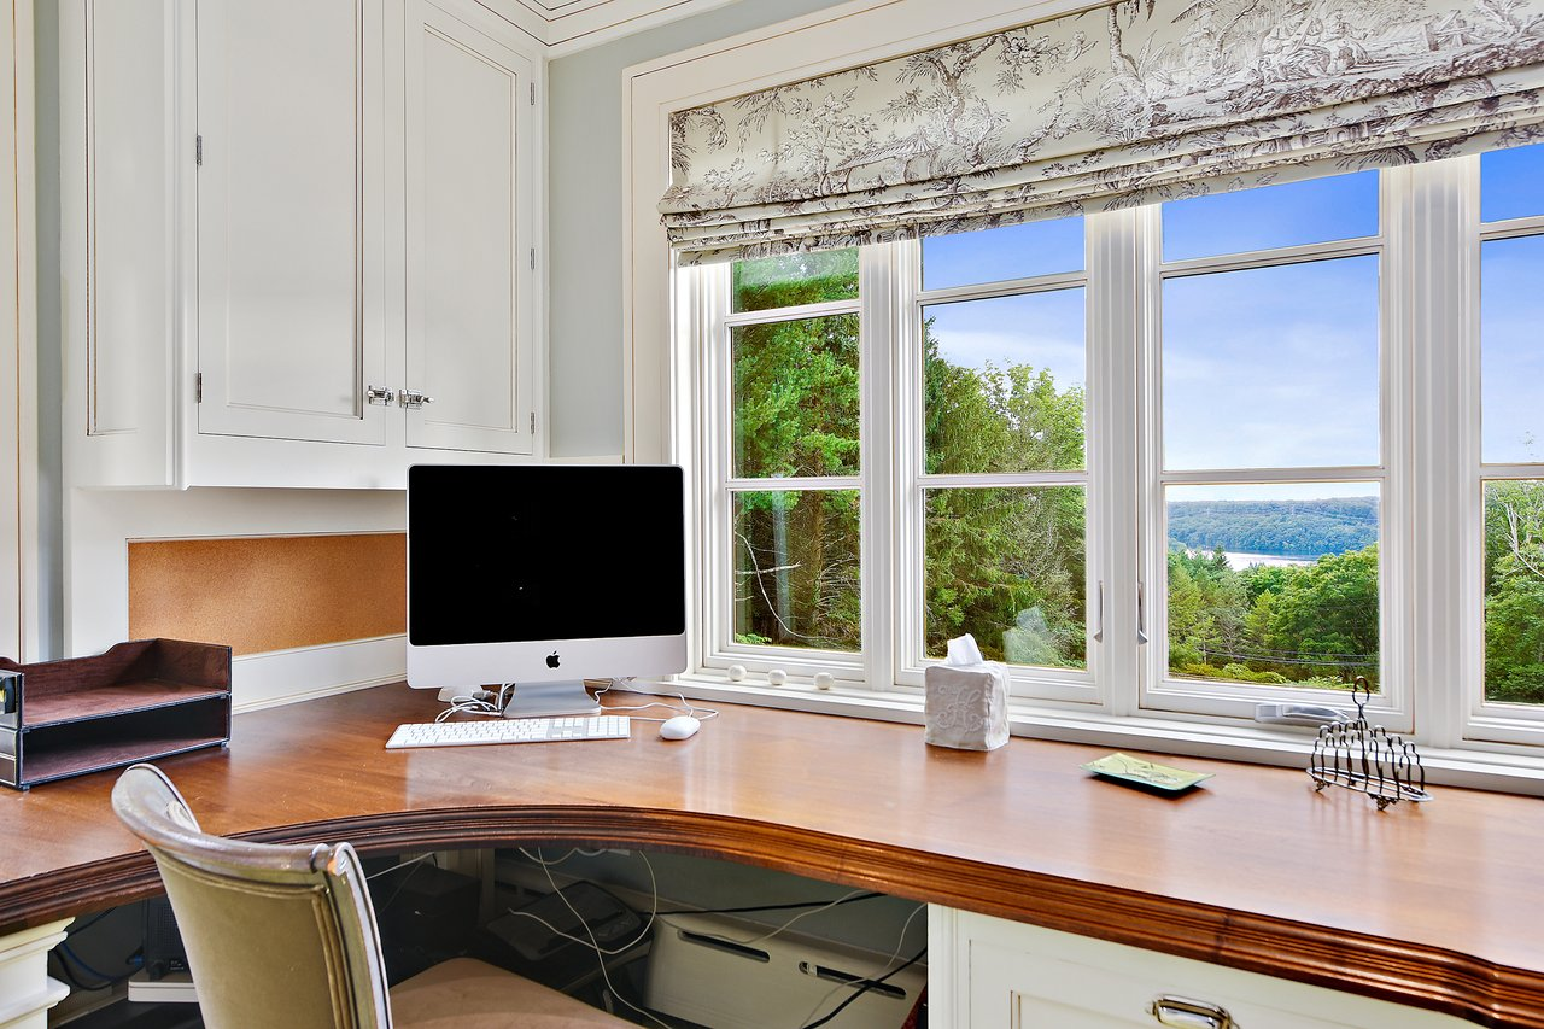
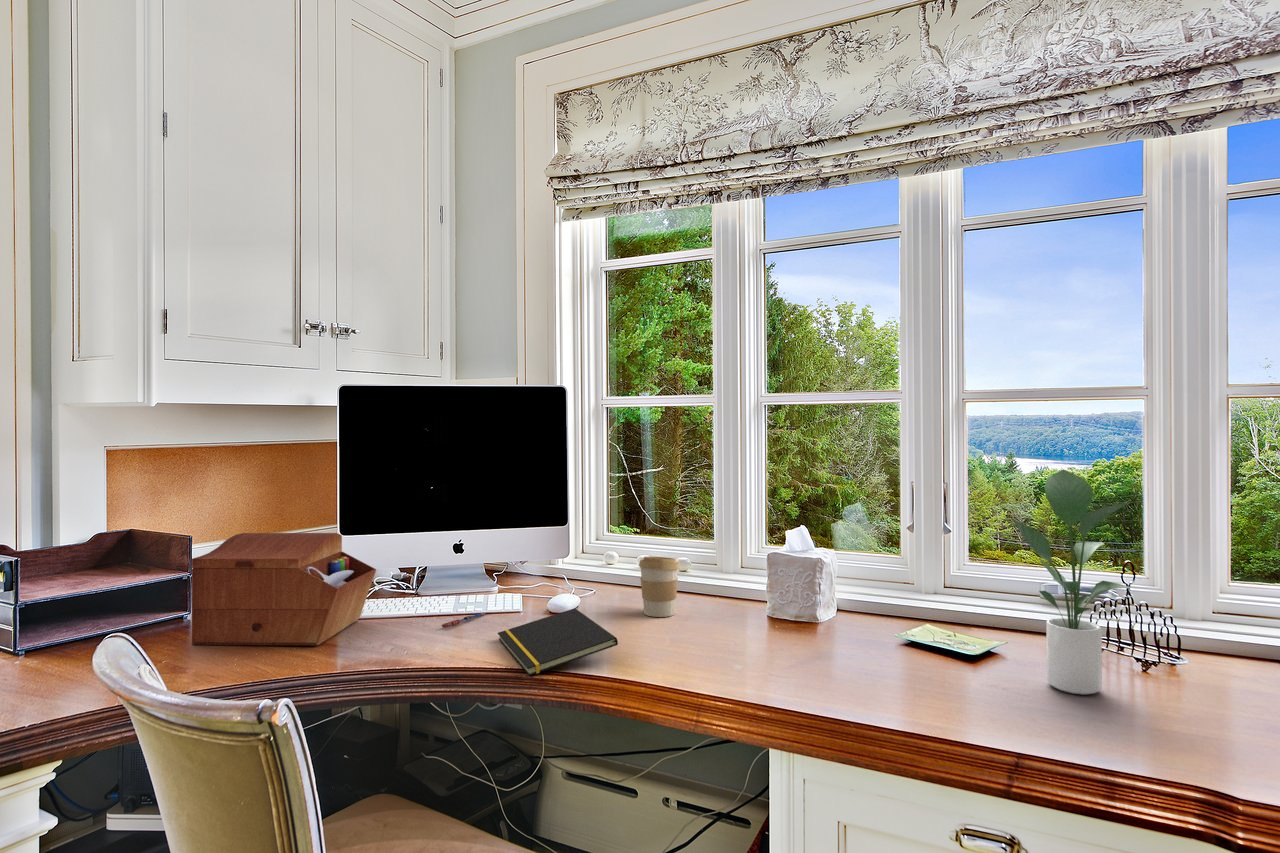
+ notepad (554, 638)
+ coffee cup (659, 584)
+ pen (464, 618)
+ sewing box (288, 585)
+ potted plant (1065, 580)
